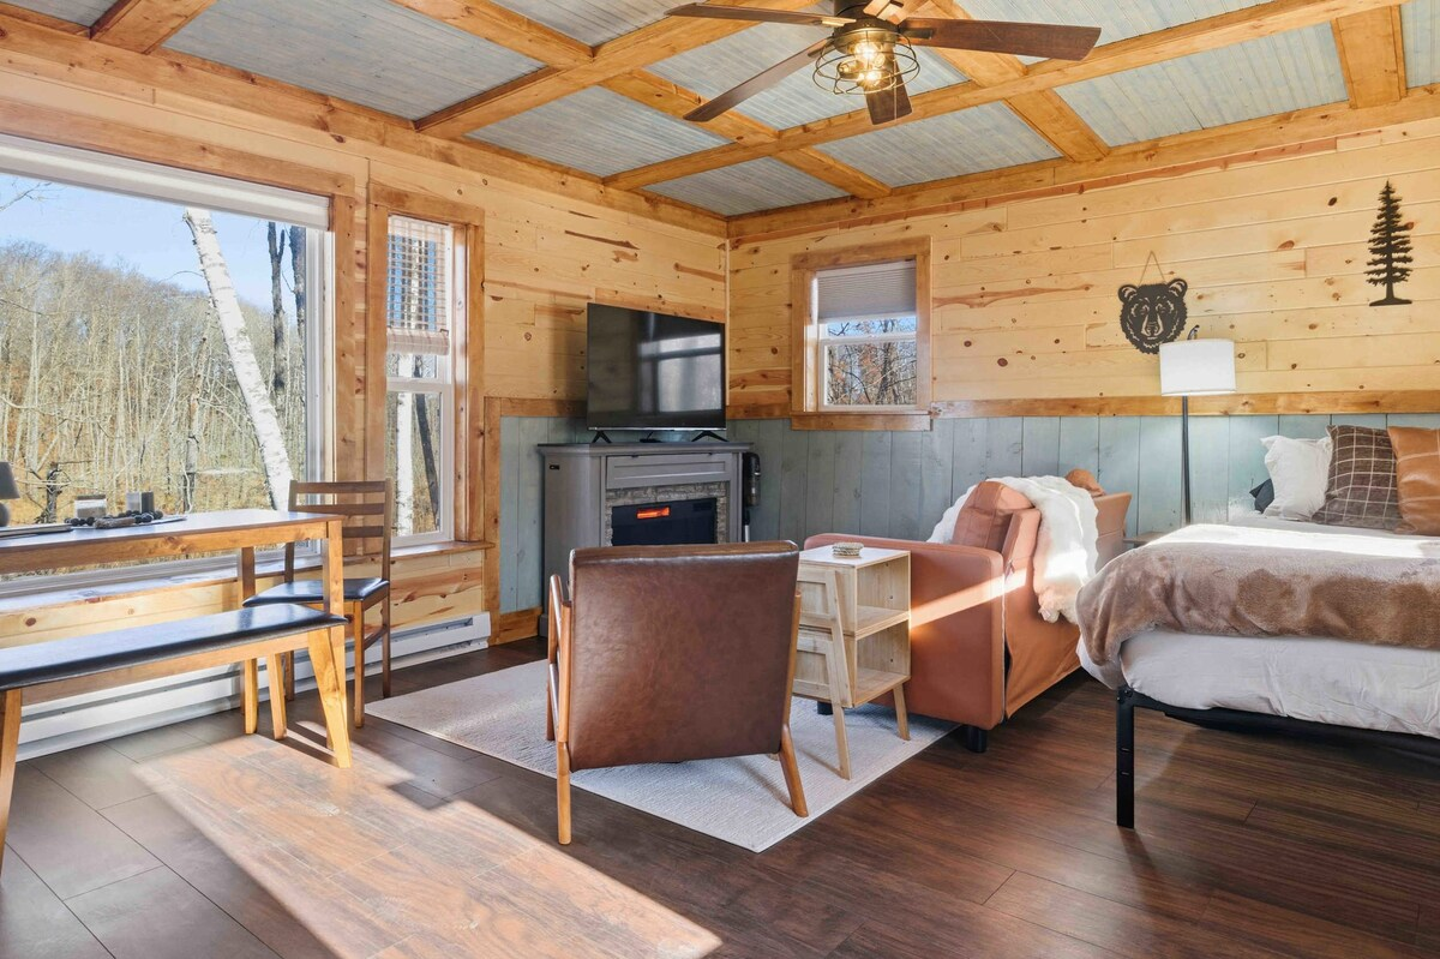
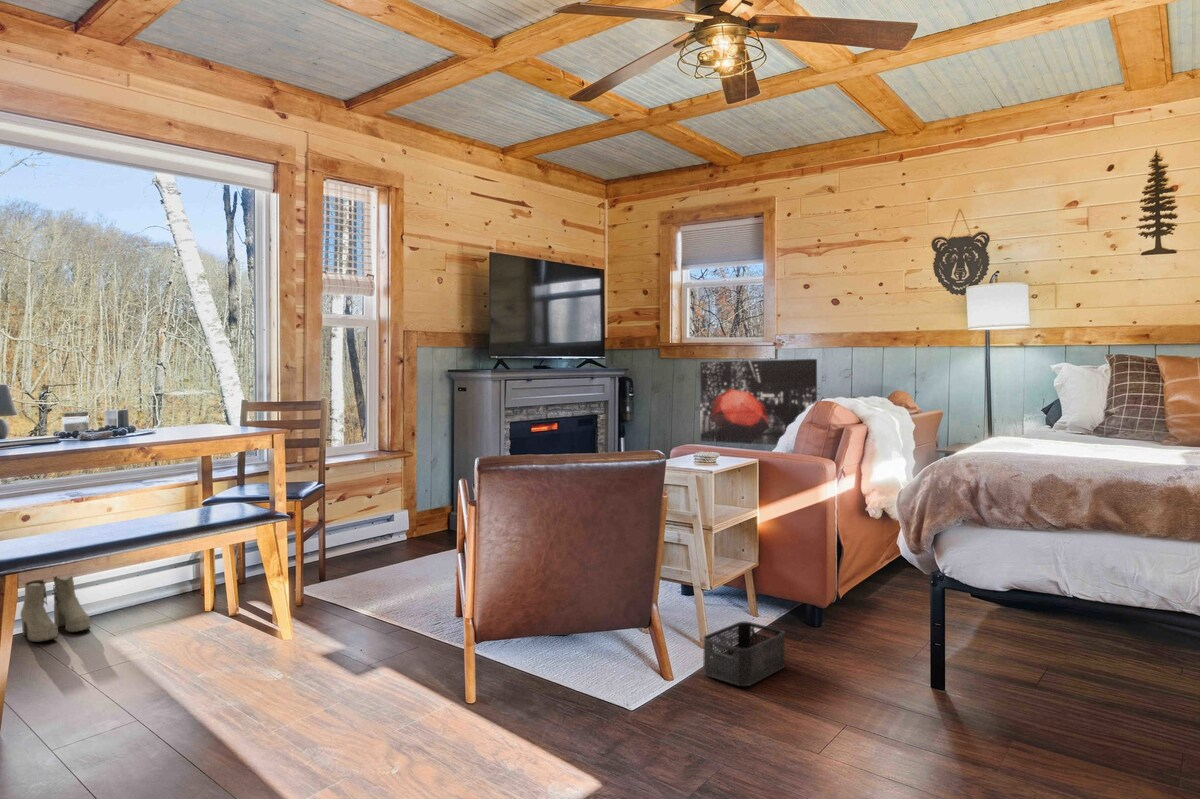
+ boots (55, 605)
+ storage bin (744, 652)
+ wall art (755, 402)
